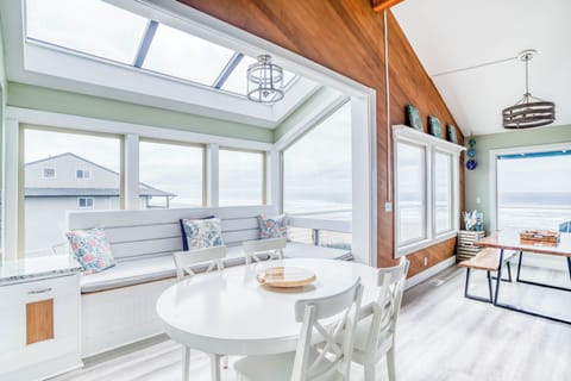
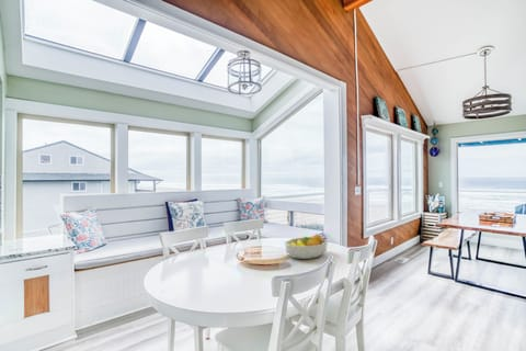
+ fruit bowl (306, 245)
